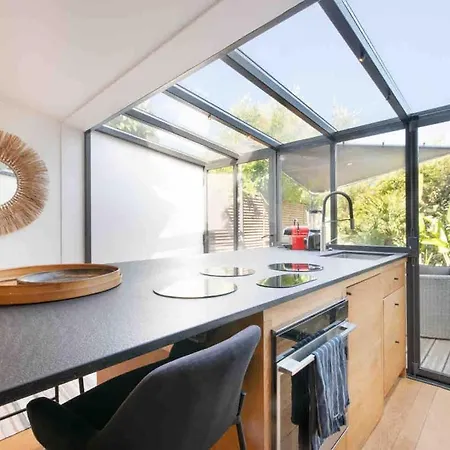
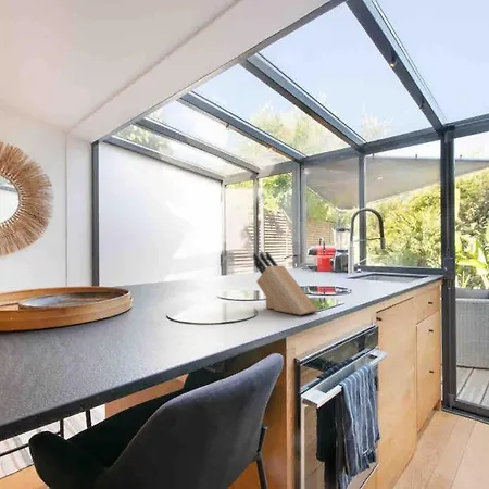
+ knife block (281, 280)
